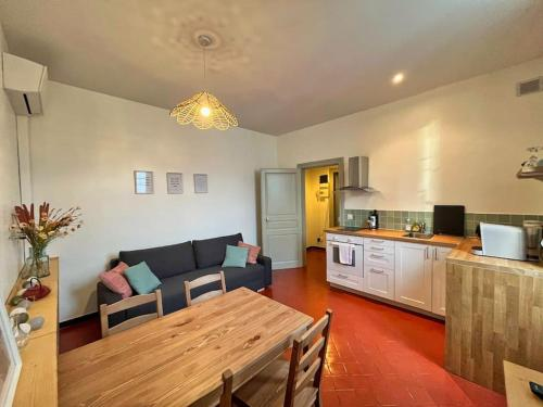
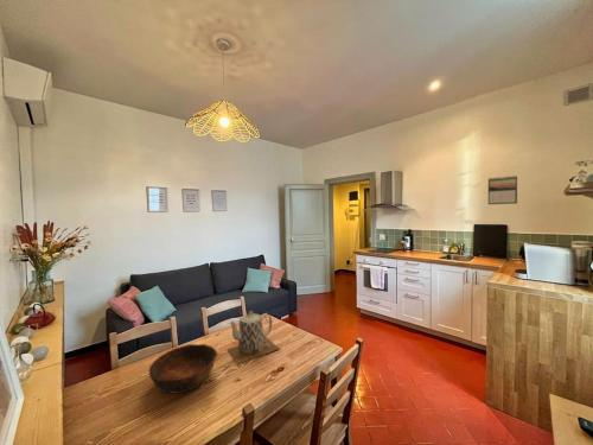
+ bowl (185, 369)
+ calendar (502, 190)
+ teapot (253, 330)
